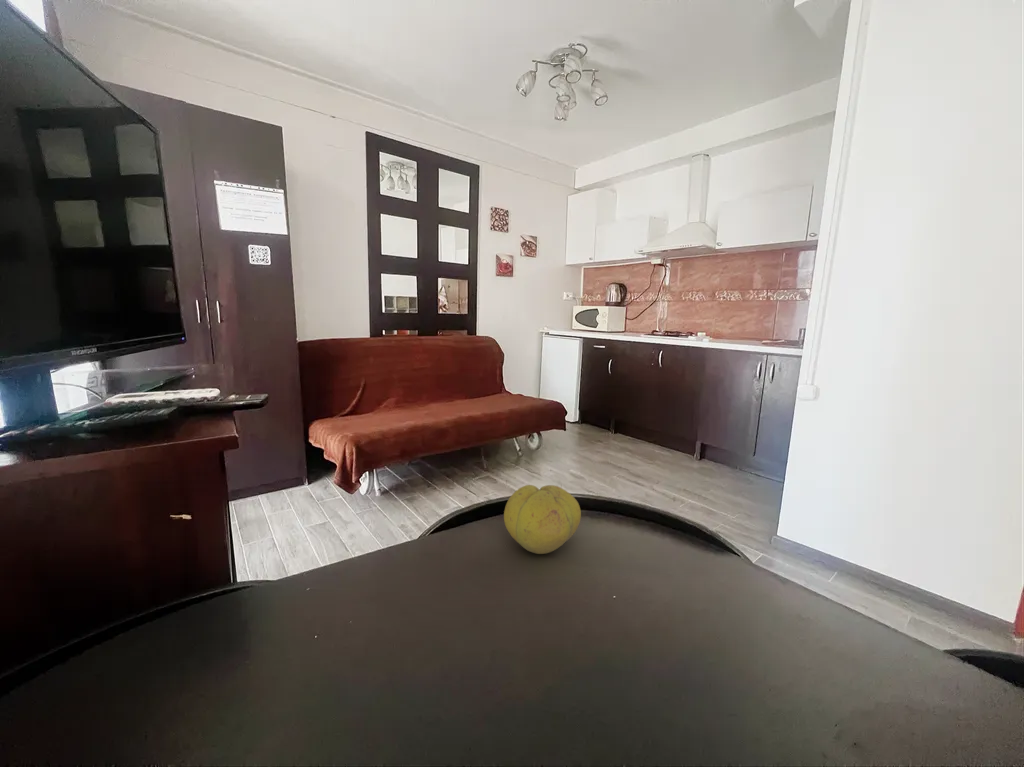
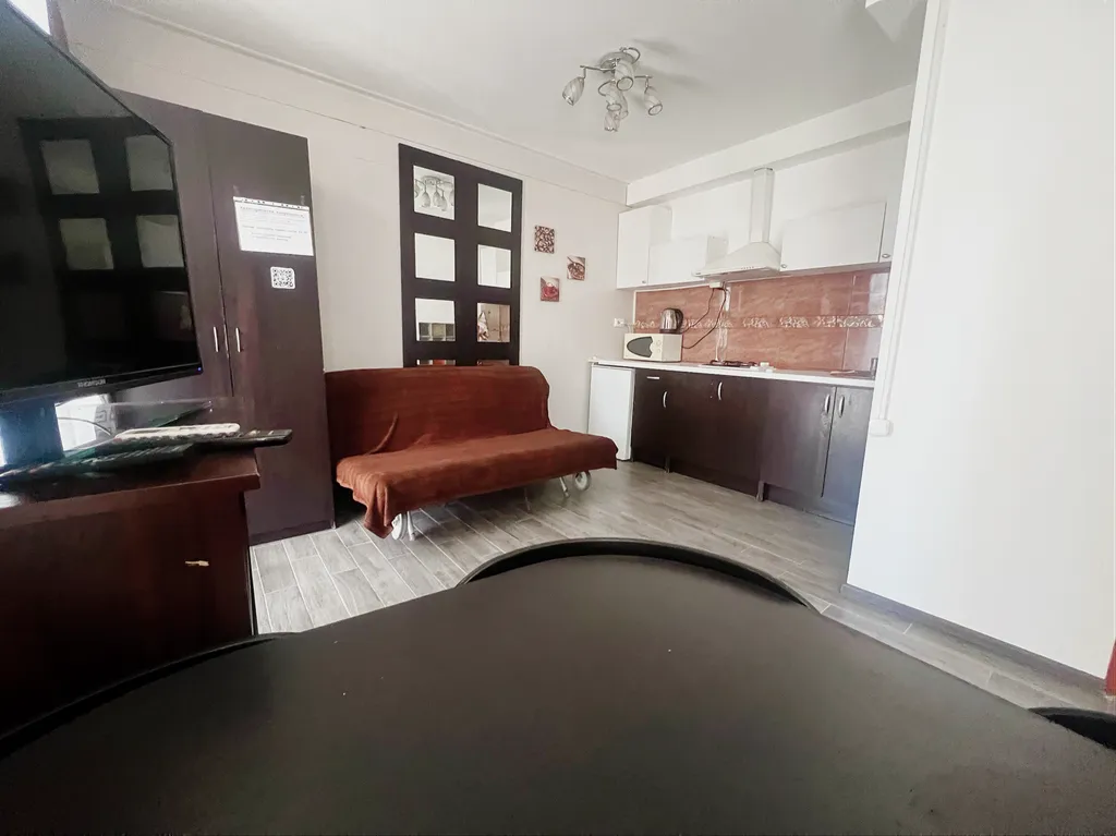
- fruit (541, 518)
